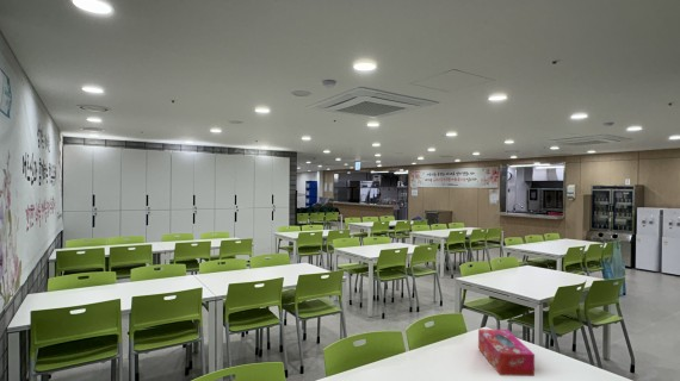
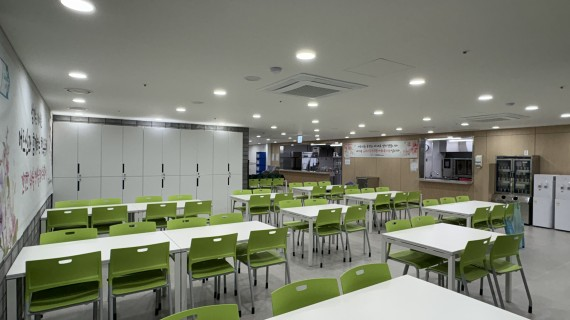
- tissue box (503, 350)
